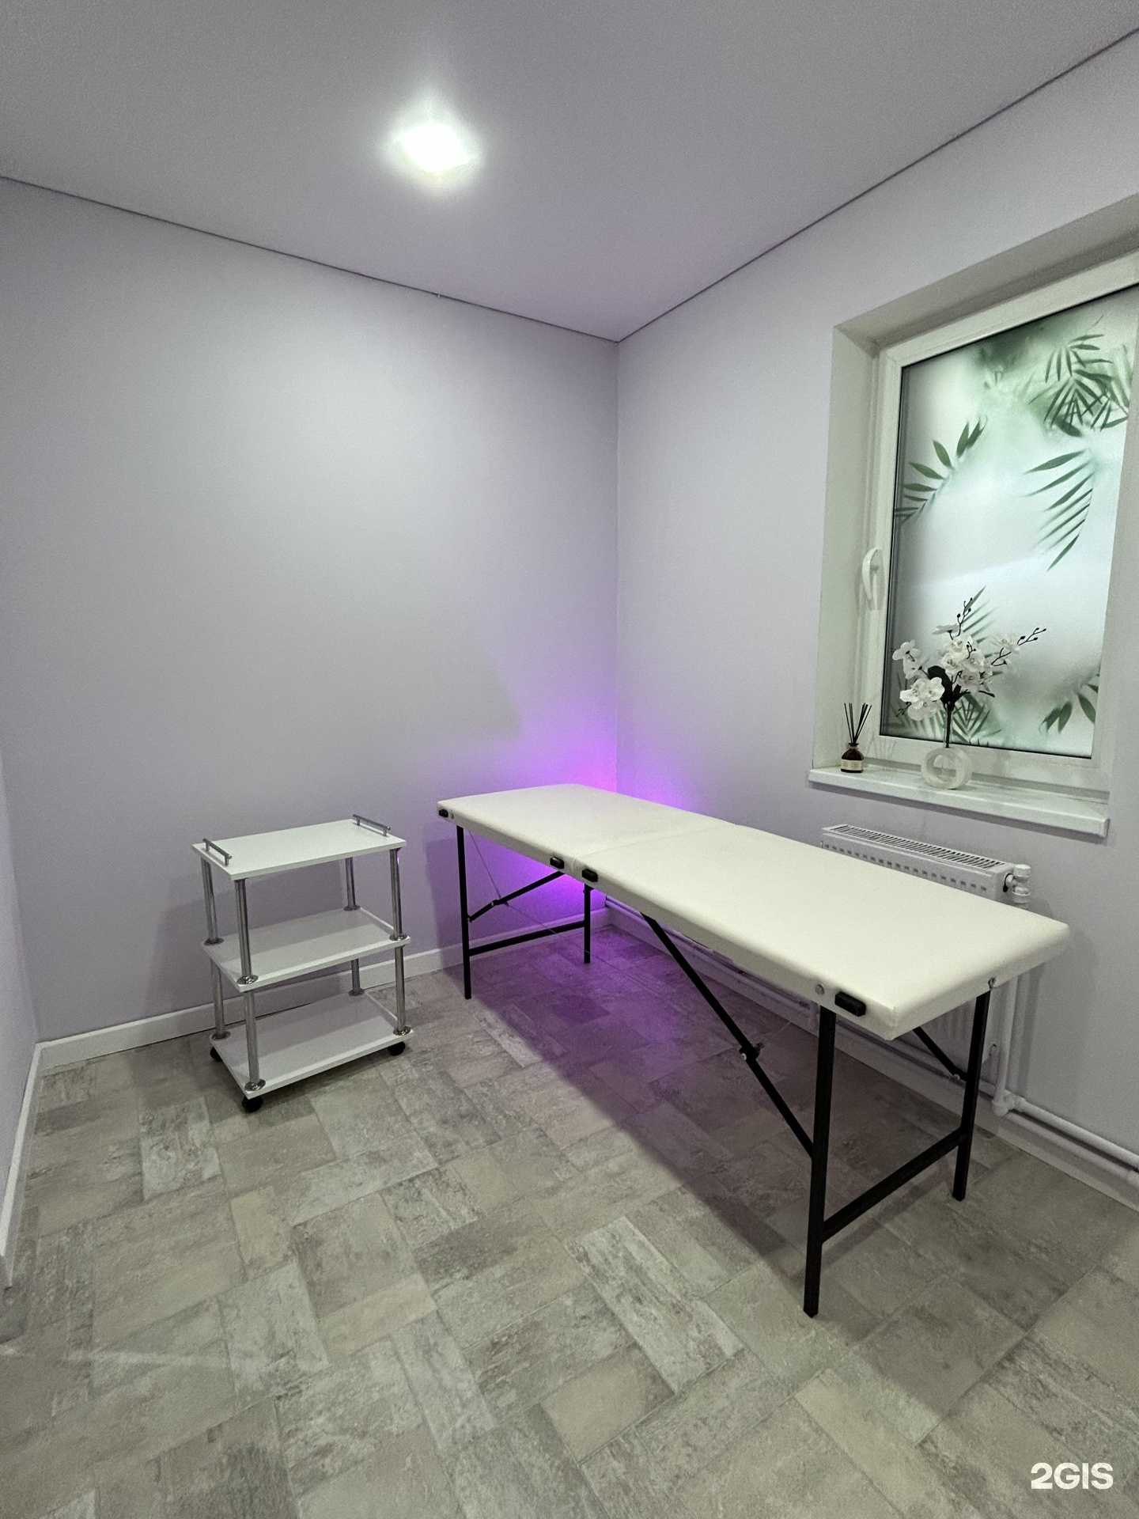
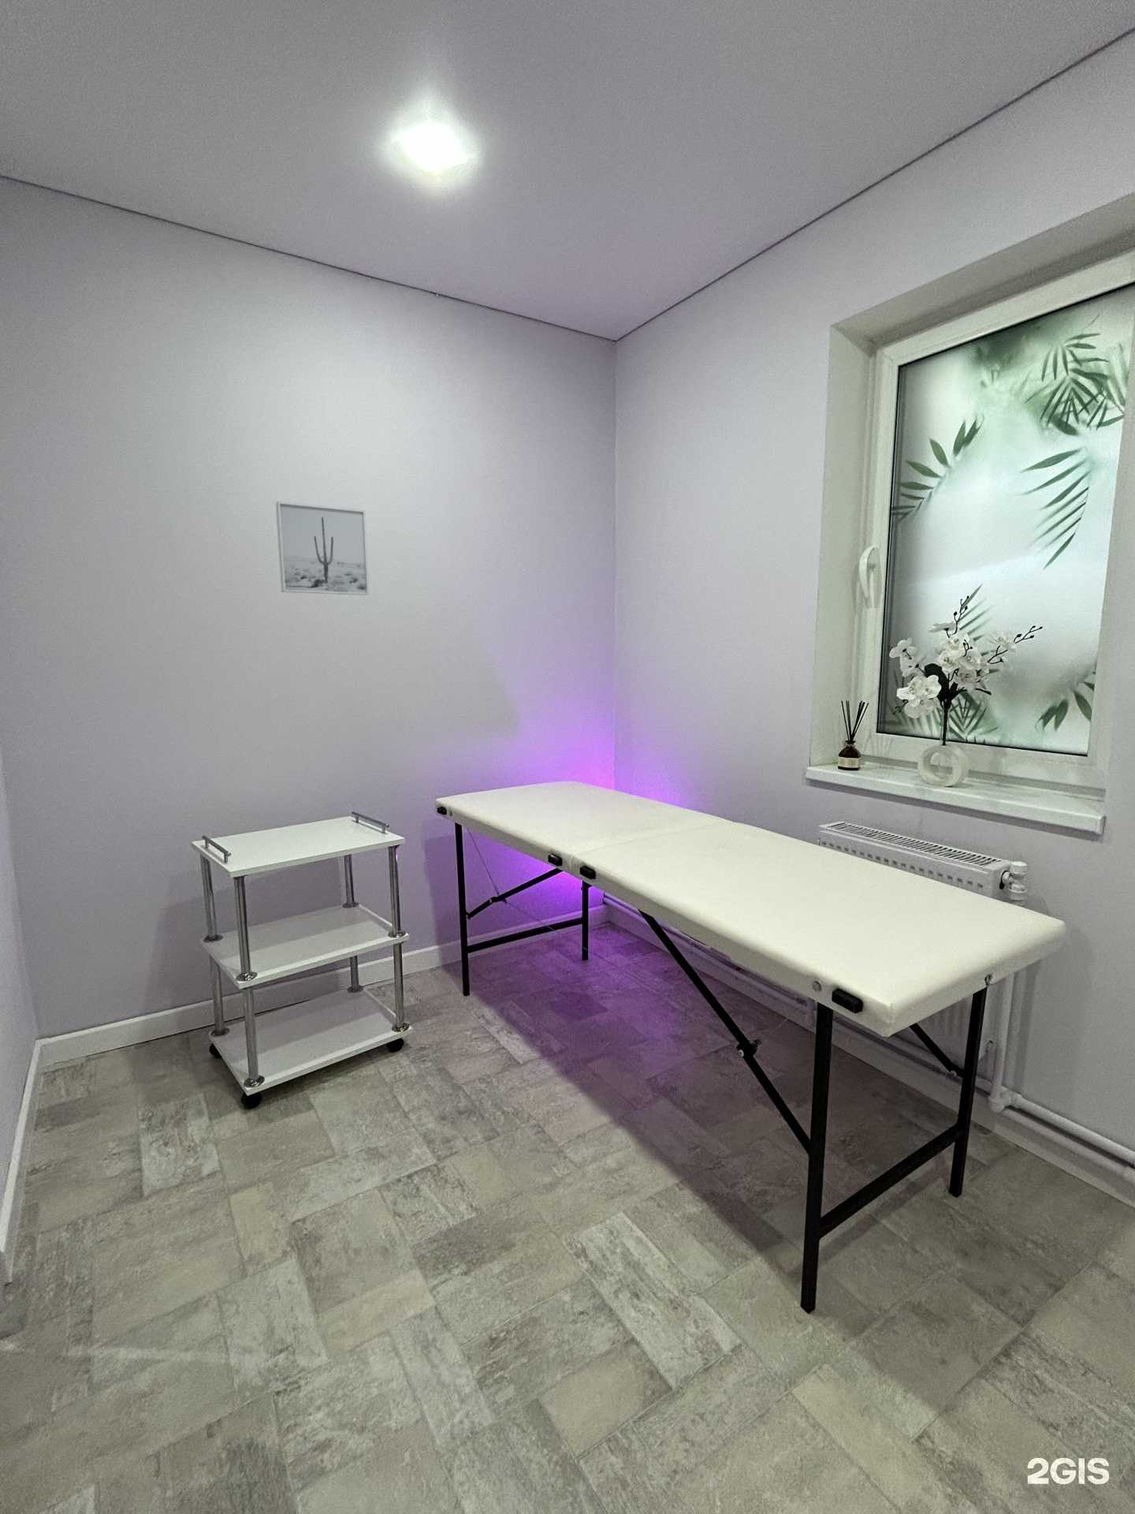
+ wall art (324, 551)
